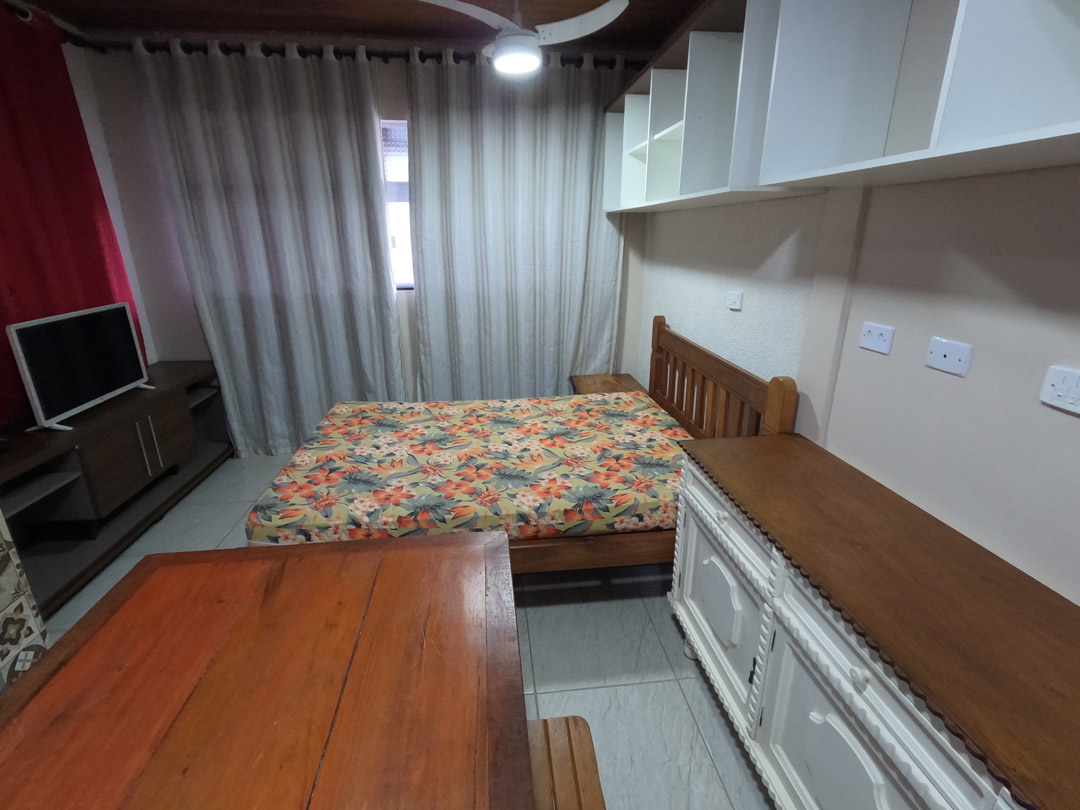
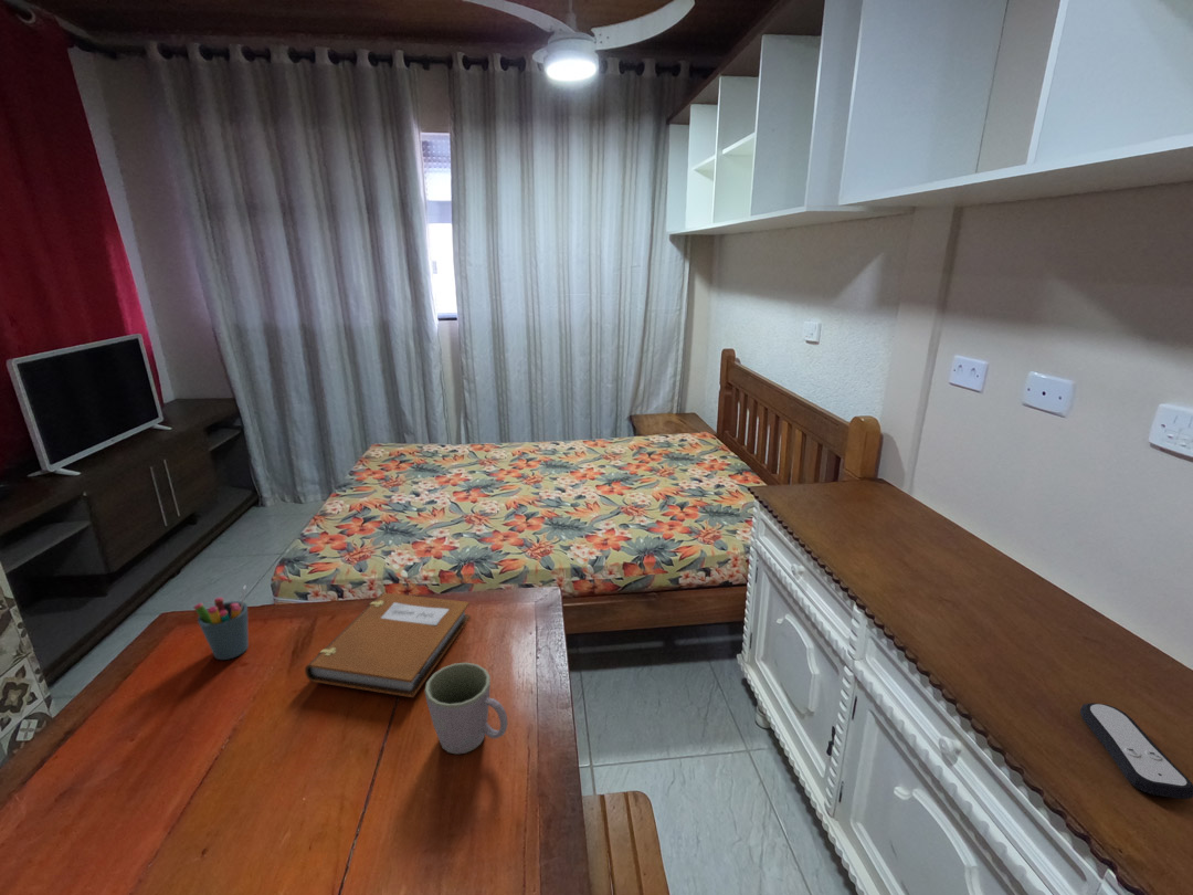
+ pen holder (224, 622)
+ notebook (395, 636)
+ mug (469, 714)
+ remote control (1130, 746)
